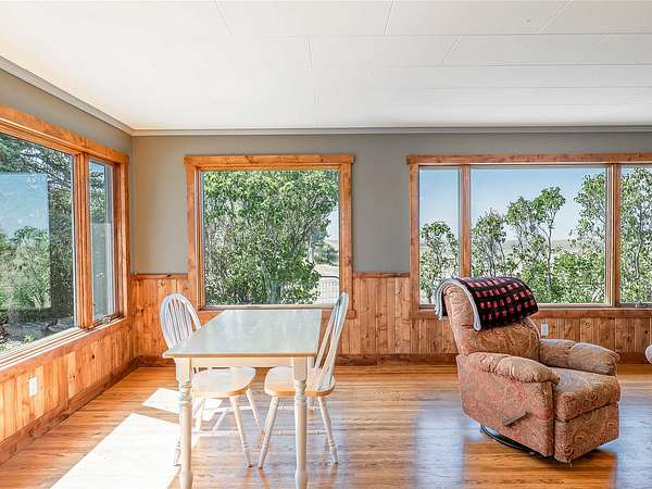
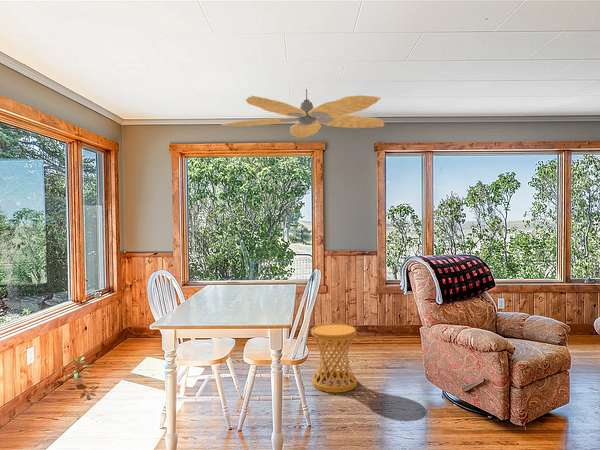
+ side table (333, 355)
+ ceiling fan (303, 108)
+ potted plant (75, 370)
